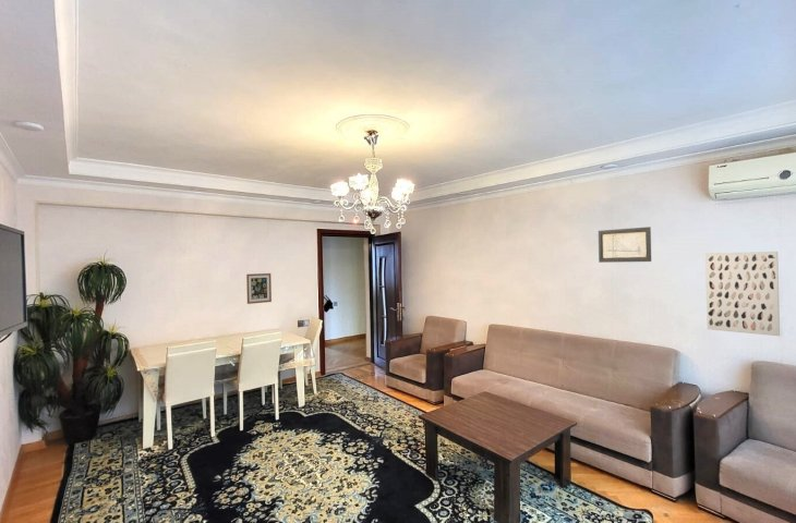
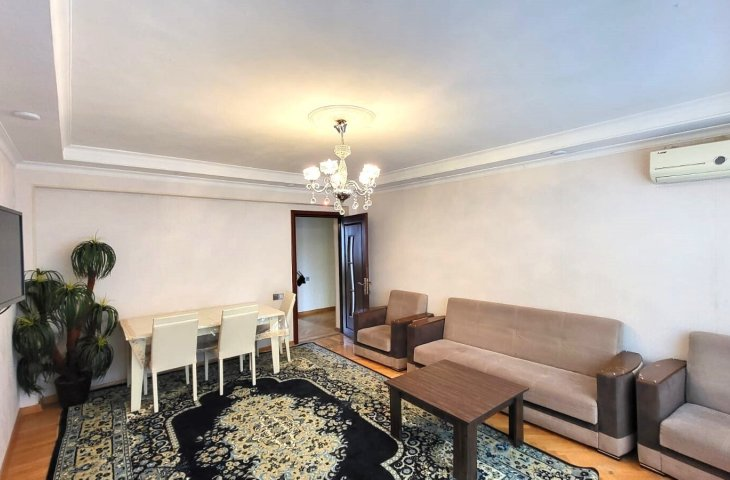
- wall art (623, 245)
- wall art (740, 292)
- wall art (258, 288)
